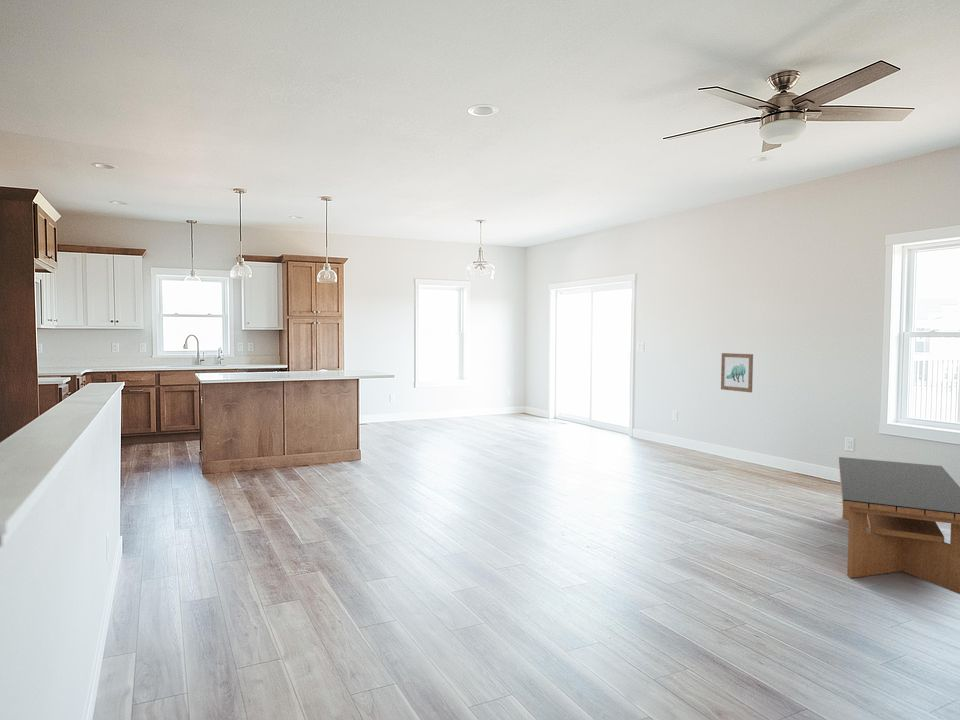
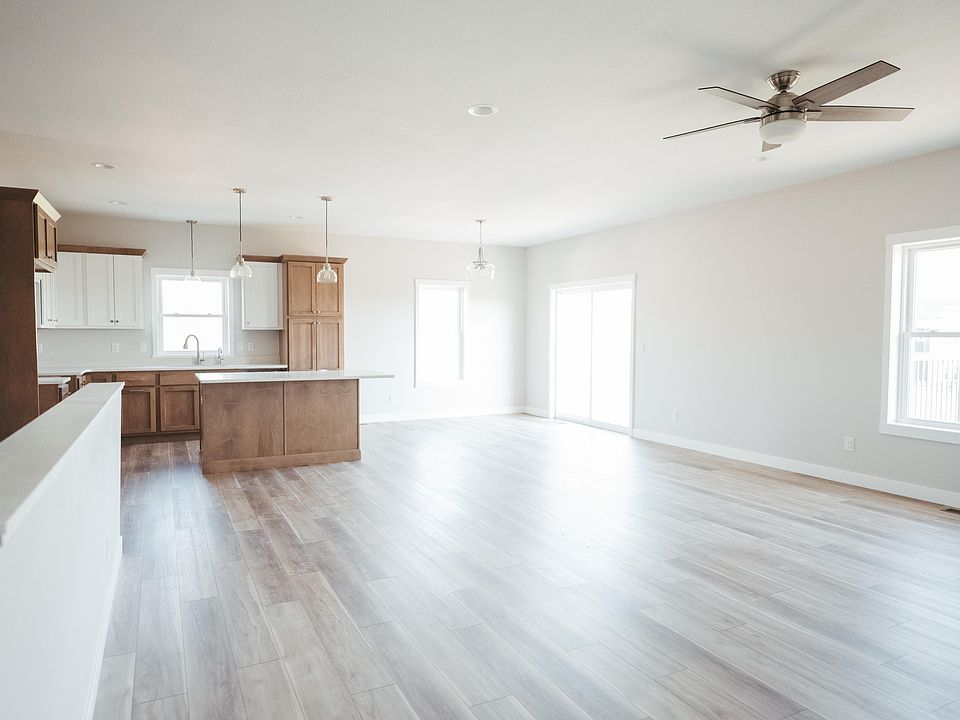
- coffee table (896, 515)
- wall art (736, 372)
